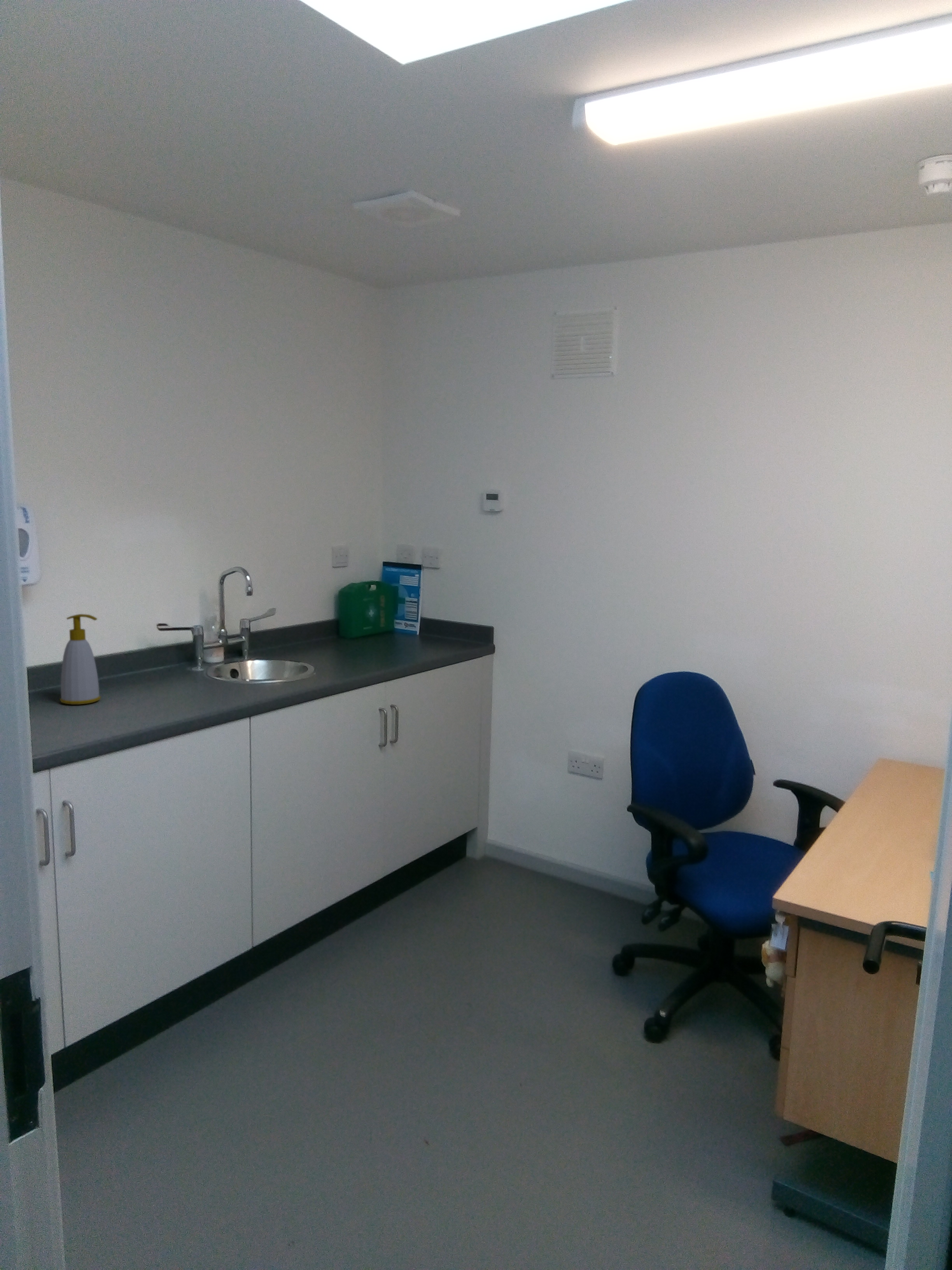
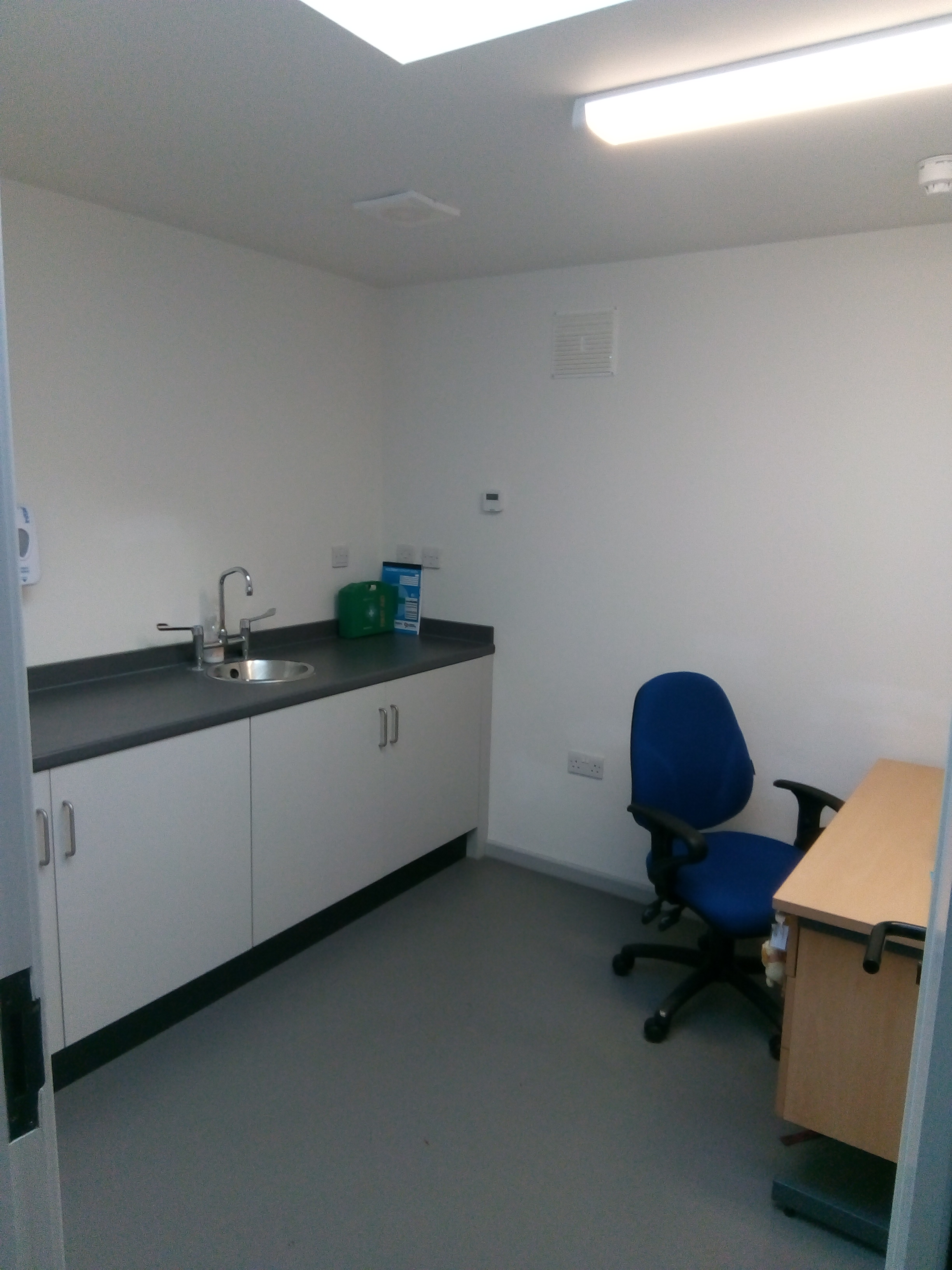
- soap bottle (79, 658)
